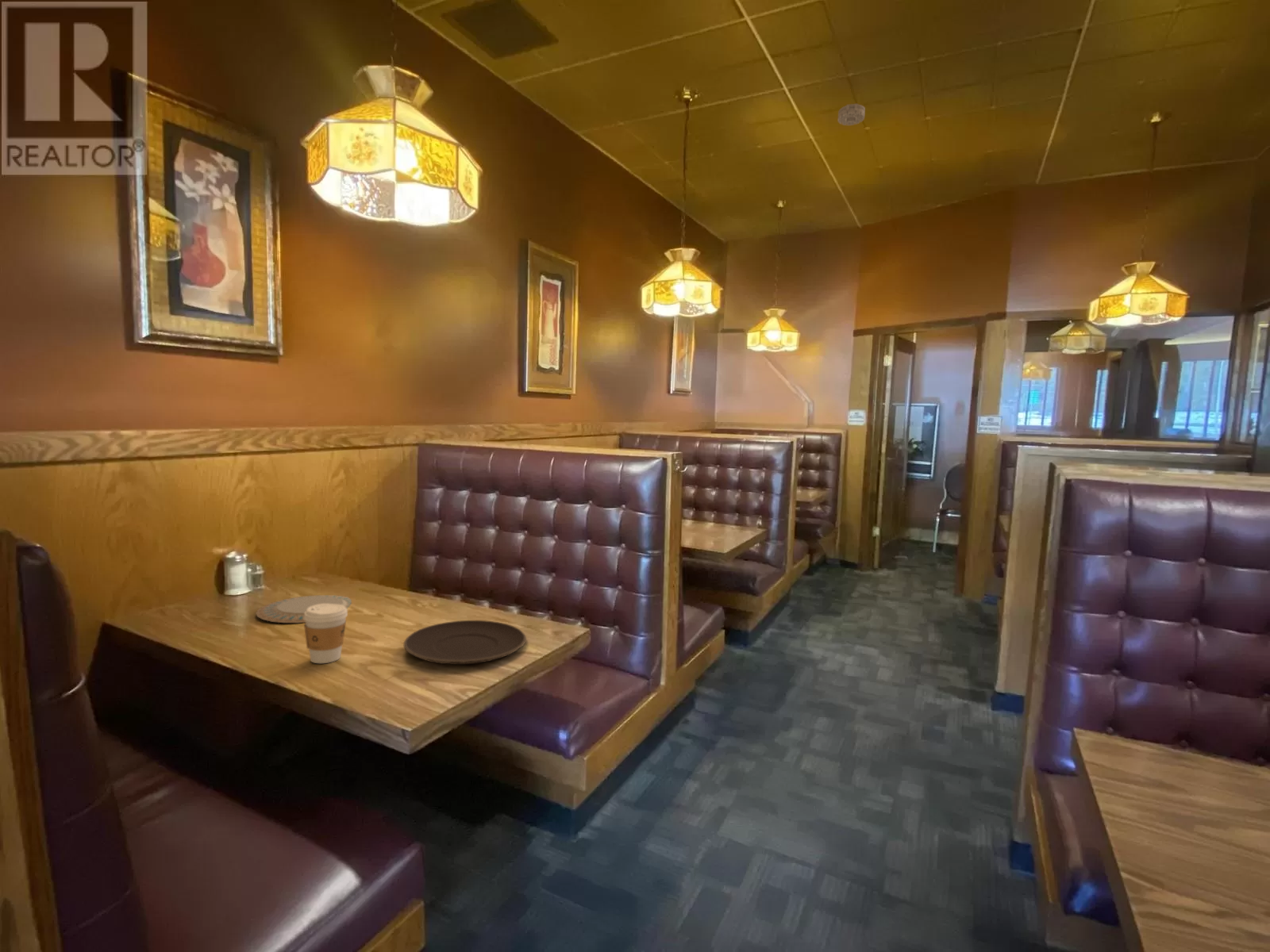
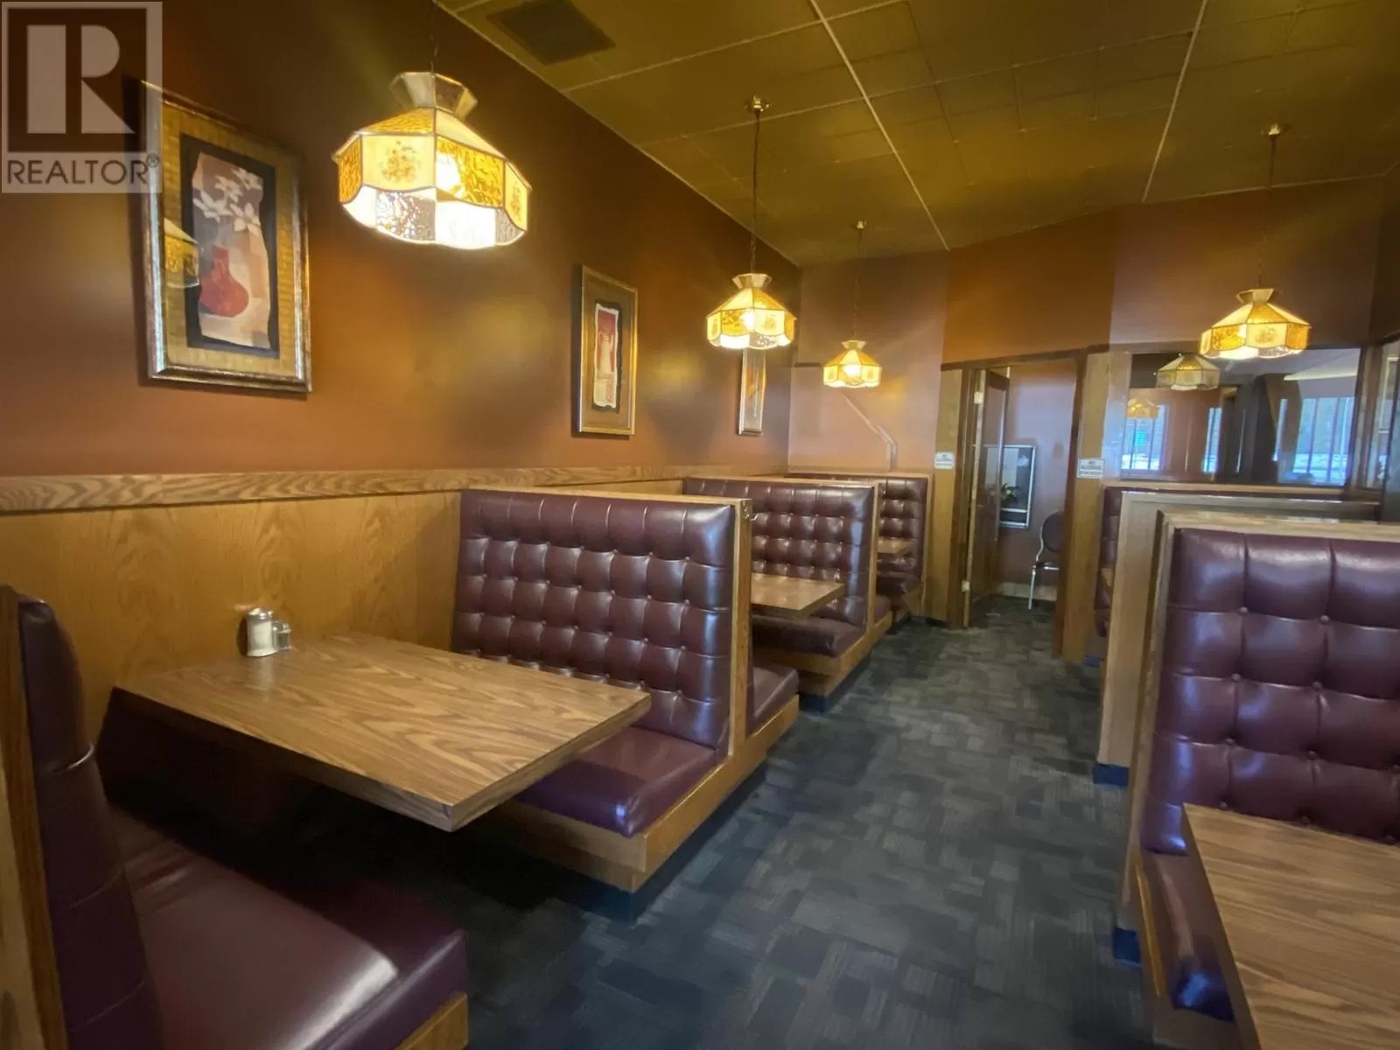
- plate (466, 643)
- smoke detector (851, 113)
- coffee cup (325, 632)
- chinaware (310, 606)
